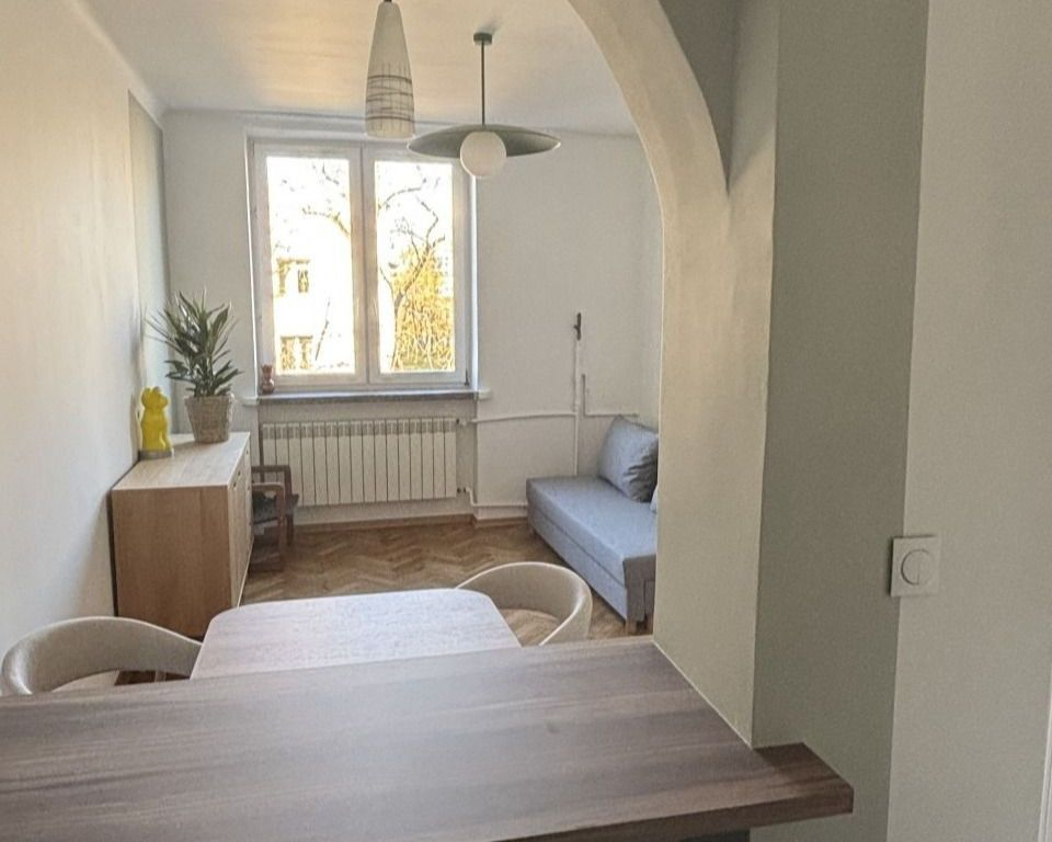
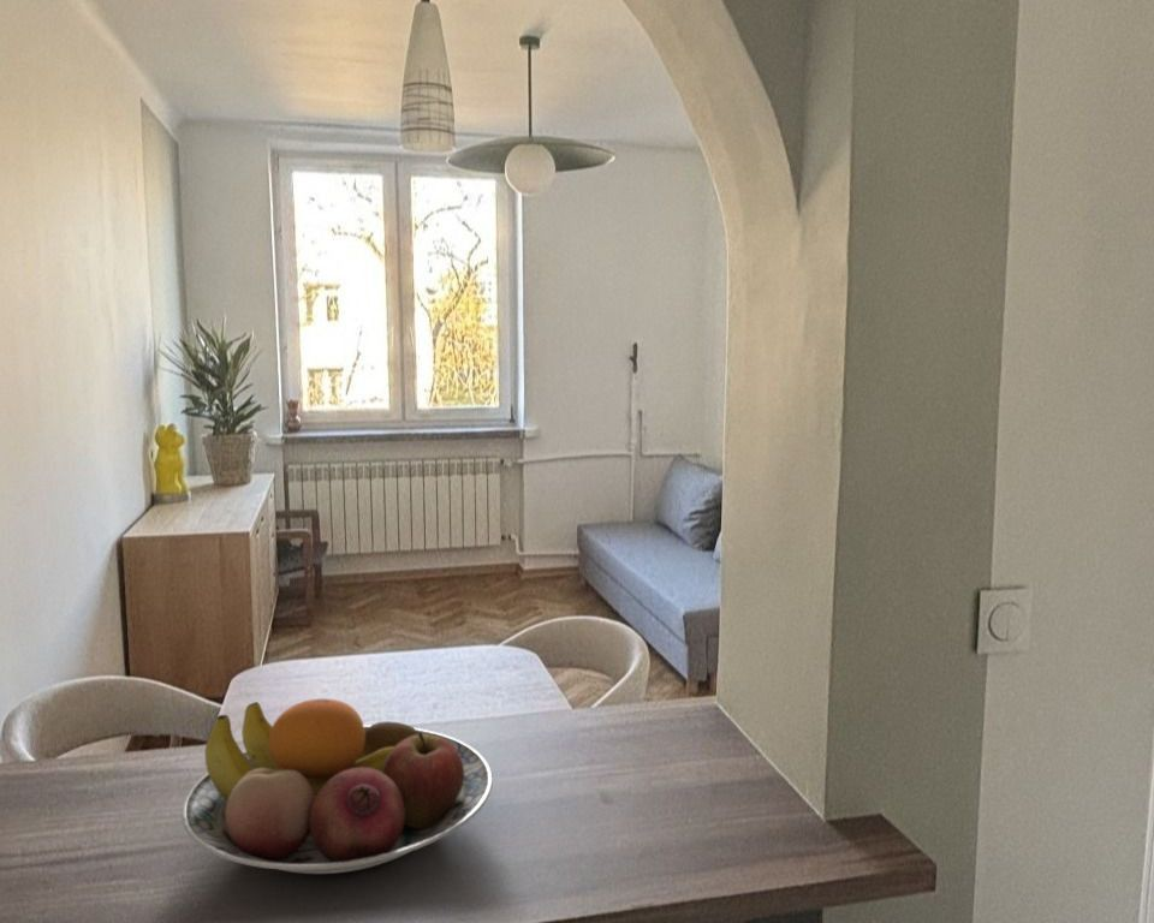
+ fruit bowl (341, 773)
